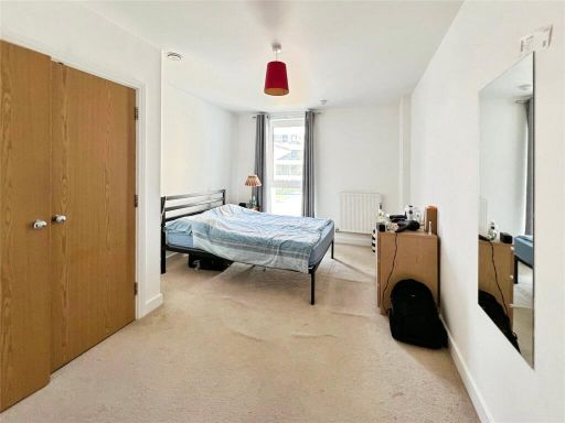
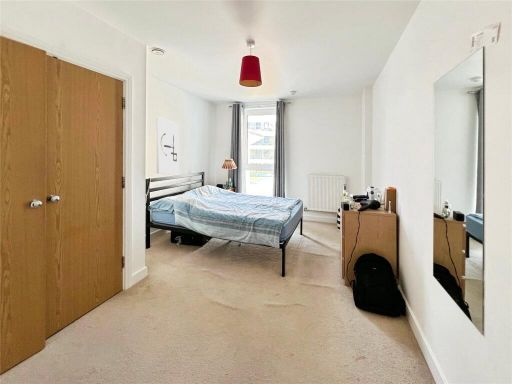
+ wall art (168, 147)
